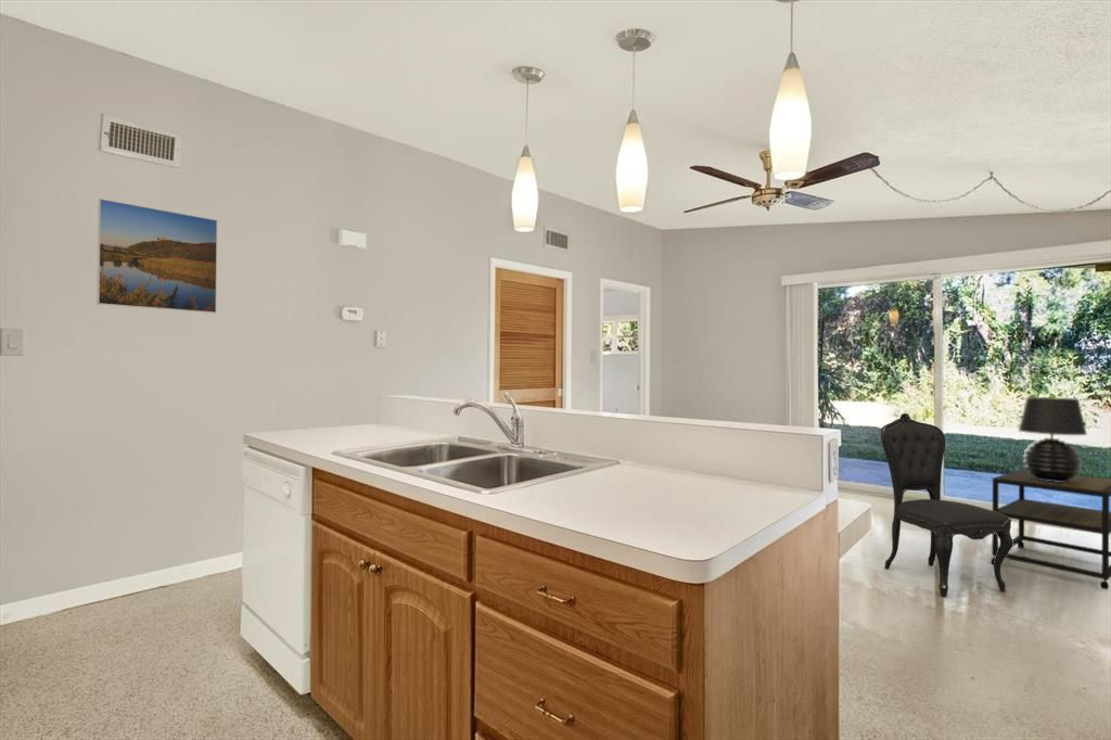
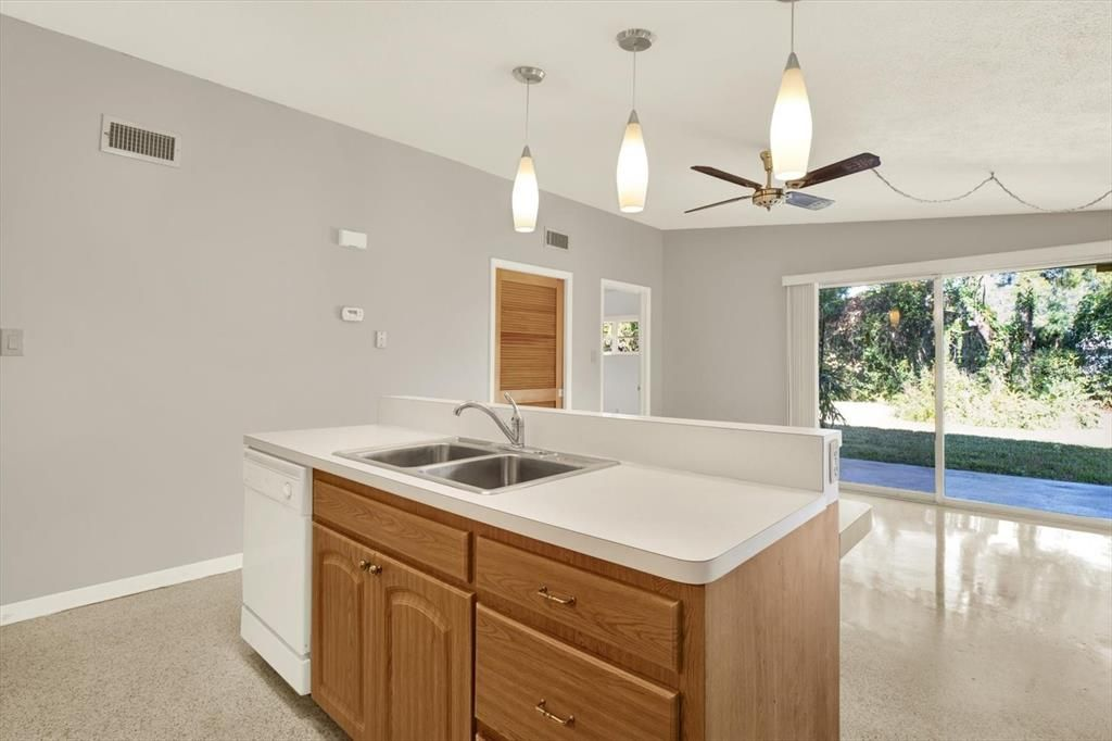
- side table (1058, 522)
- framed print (161, 259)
- dining chair (937, 497)
- table lamp (1051, 438)
